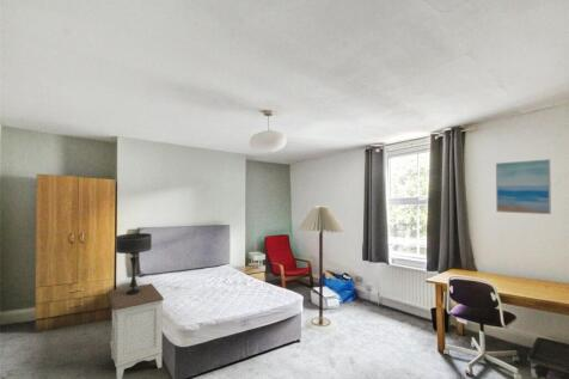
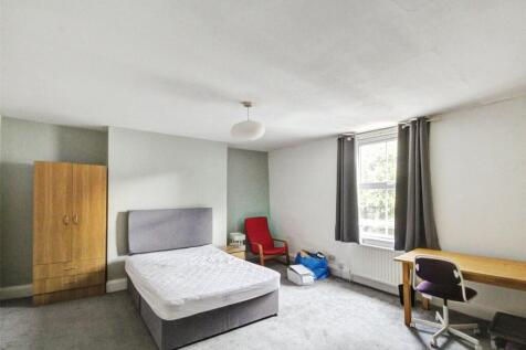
- floor lamp (320, 264)
- table lamp (133, 263)
- wall art (521, 187)
- nightstand (134, 328)
